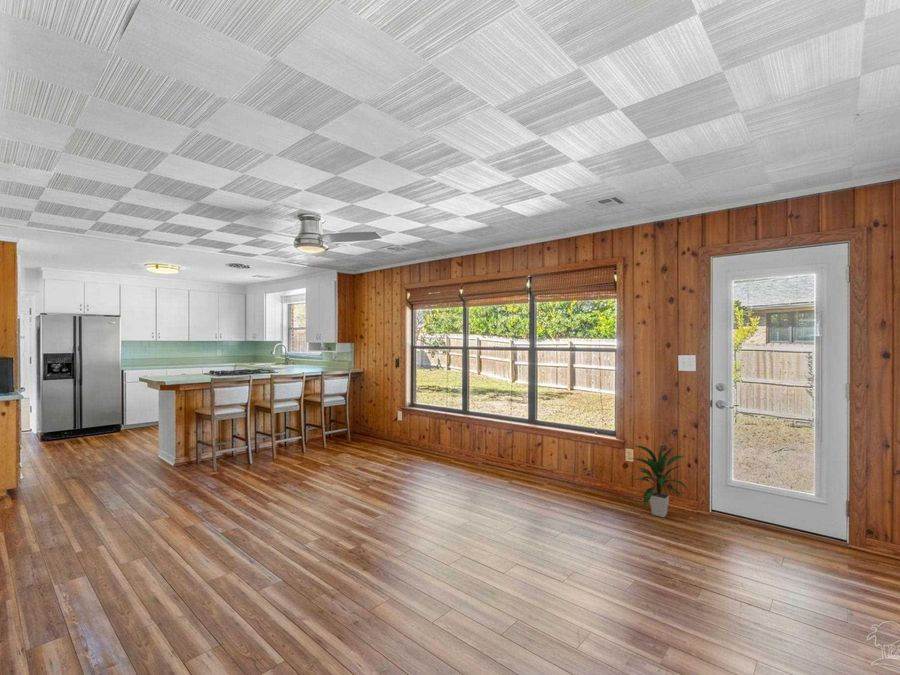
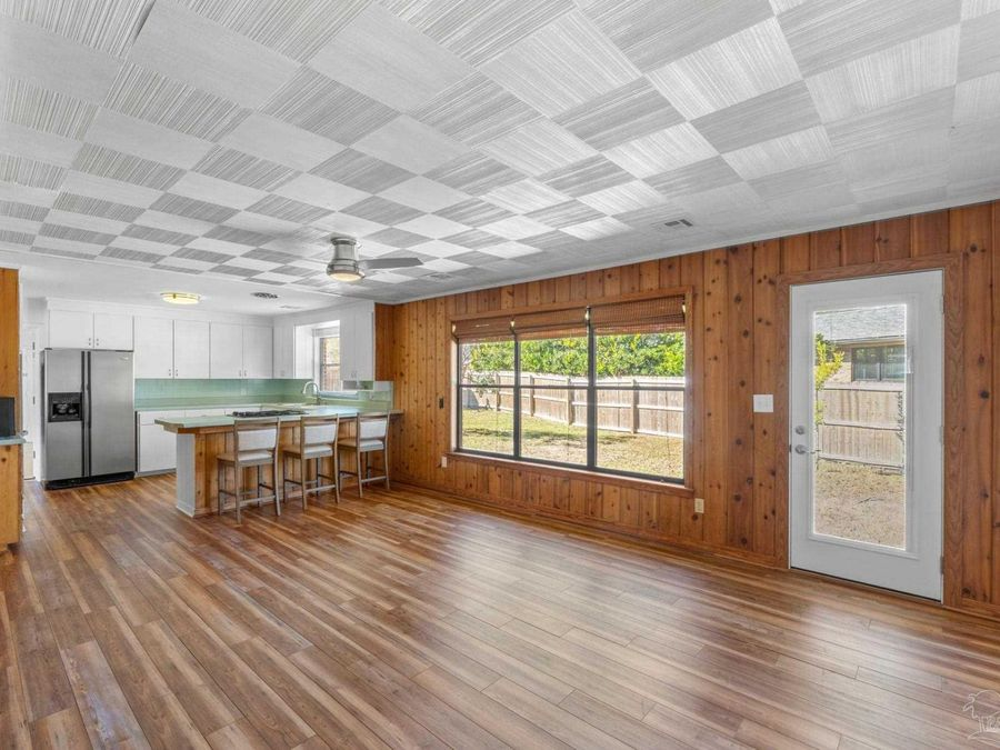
- indoor plant (657, 478)
